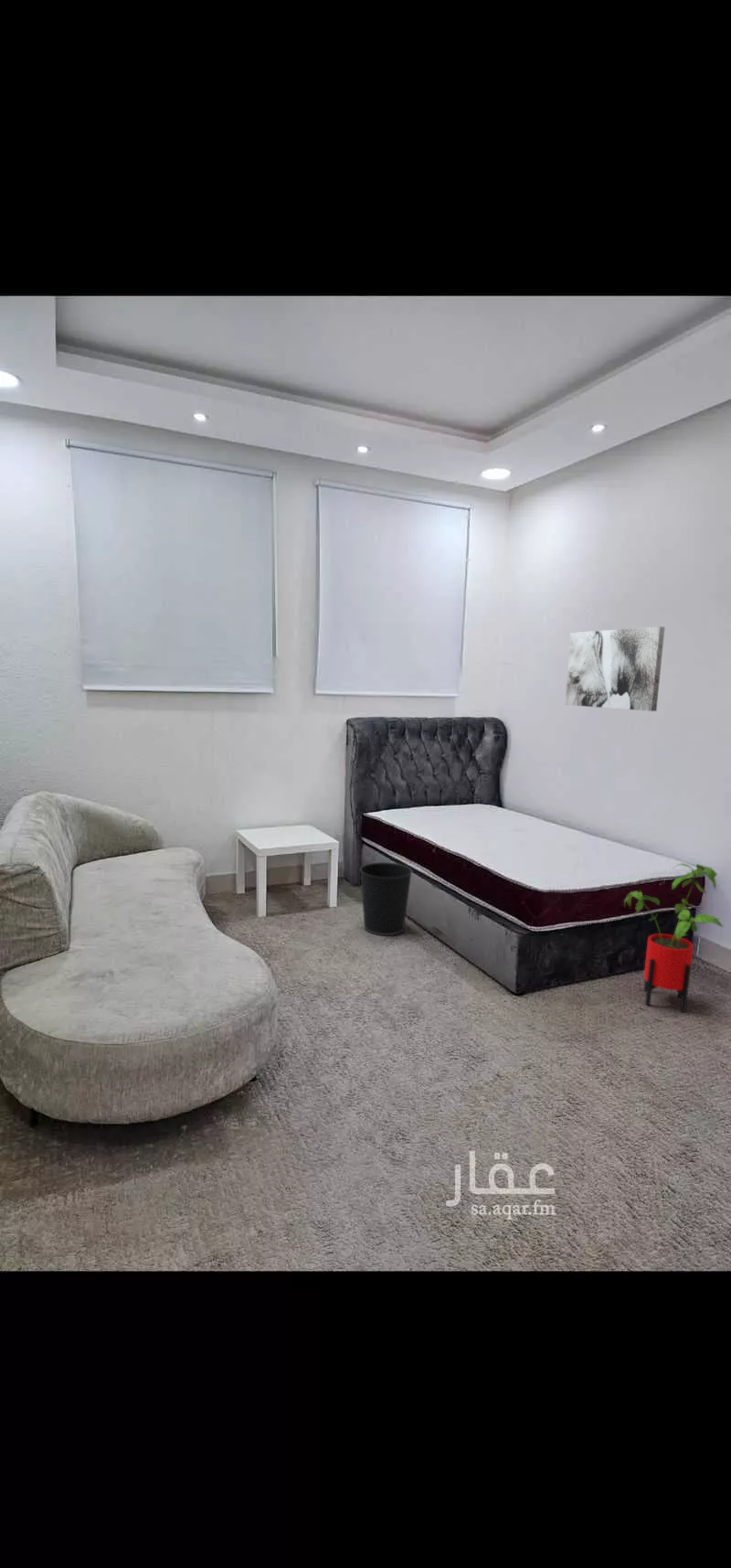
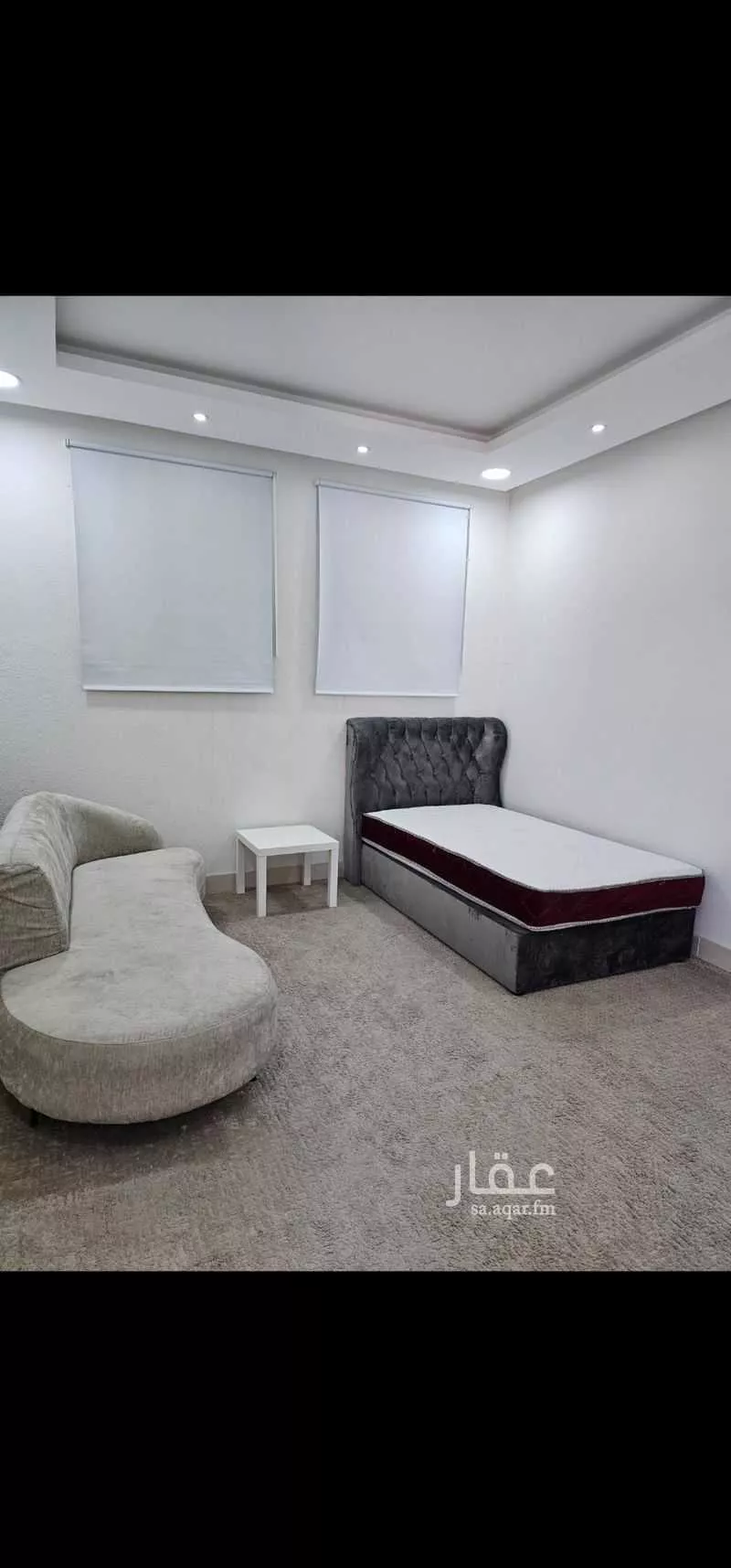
- wall art (610, 669)
- wastebasket (385, 899)
- house plant (677, 934)
